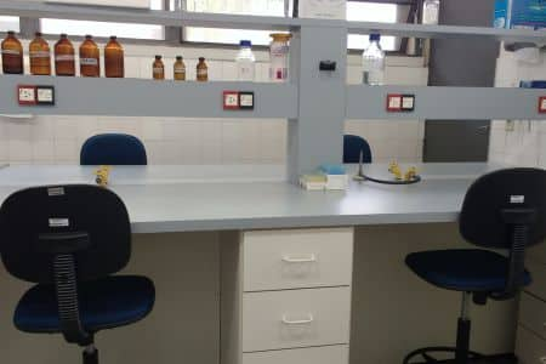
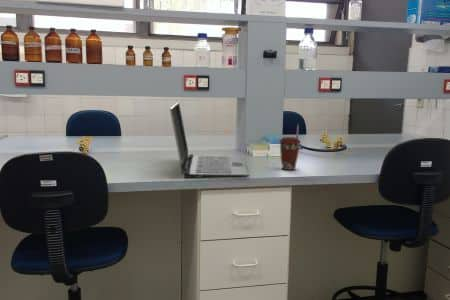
+ laptop computer (209, 156)
+ coffee cup (289, 153)
